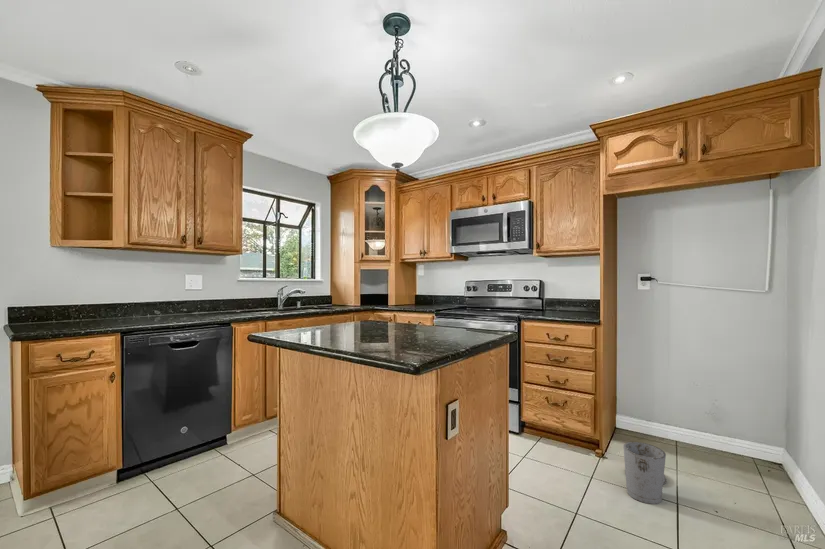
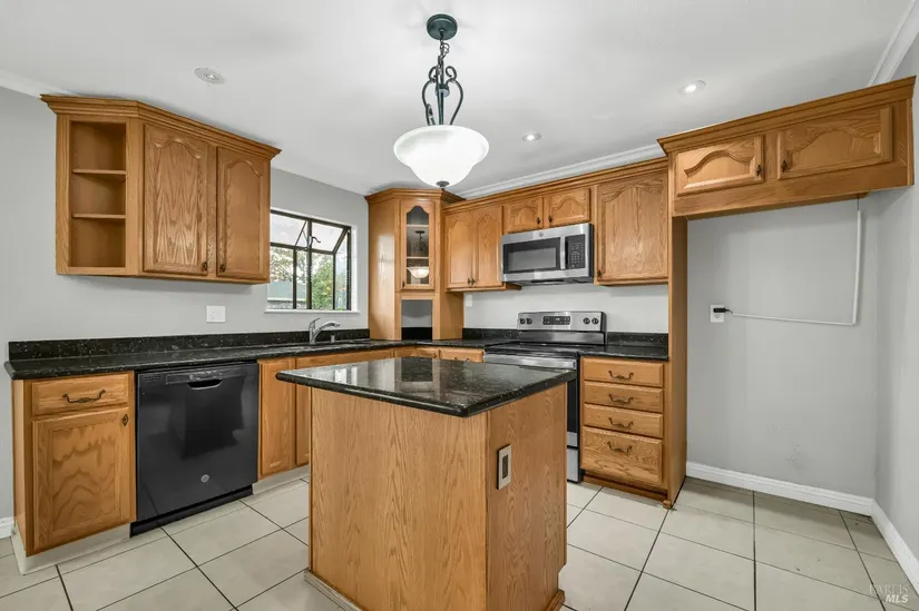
- trash can (644, 463)
